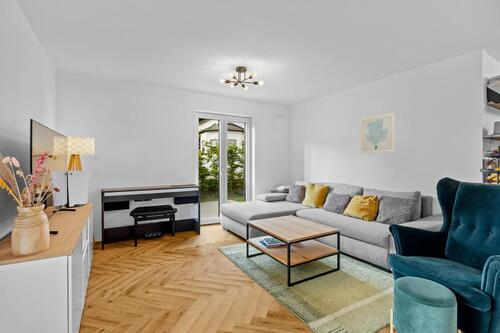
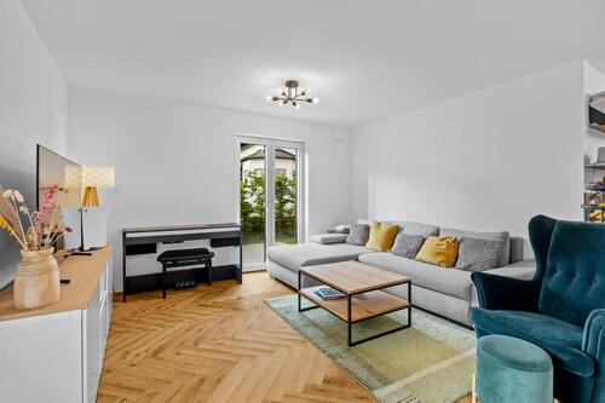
- wall art (376, 134)
